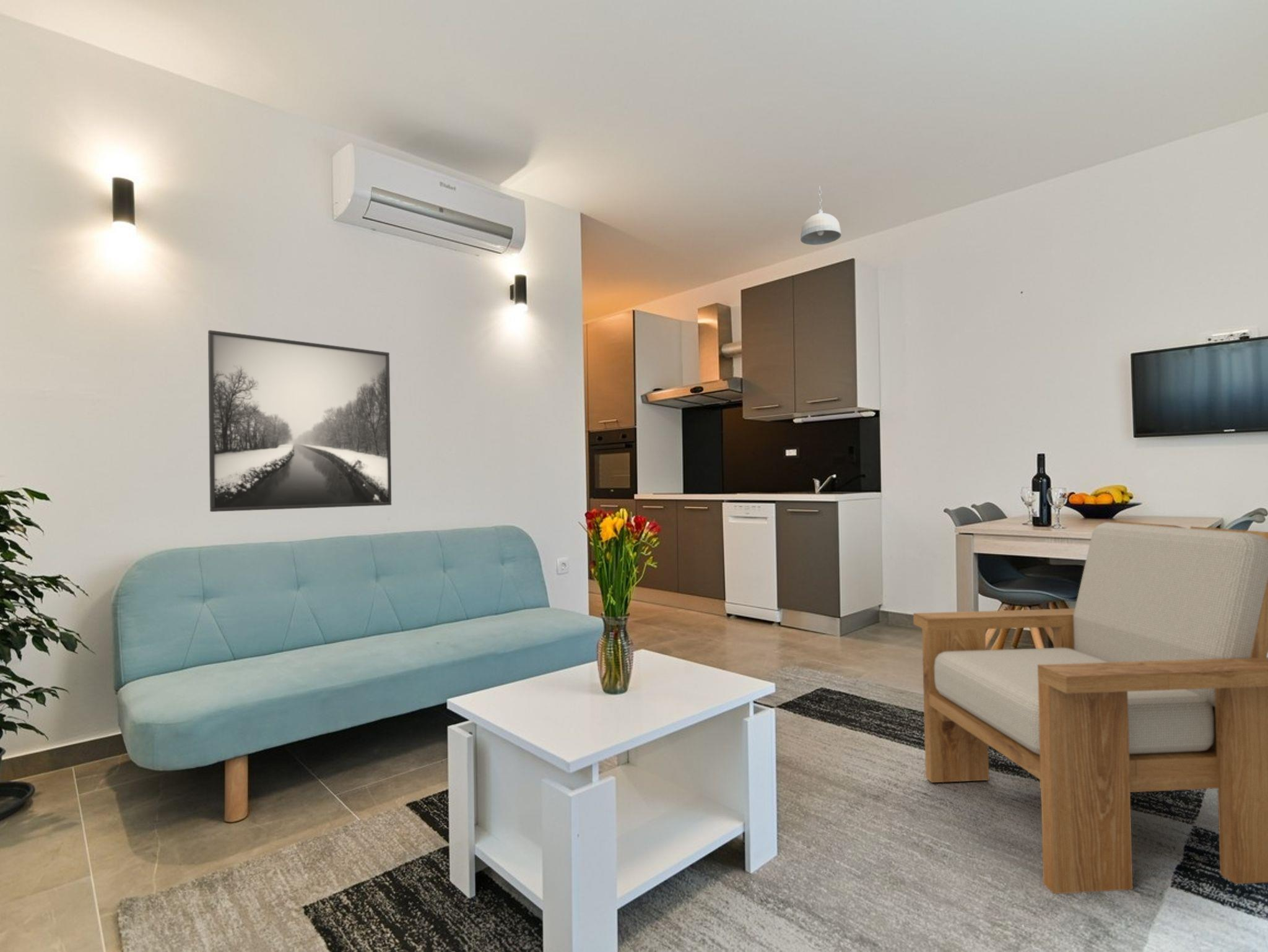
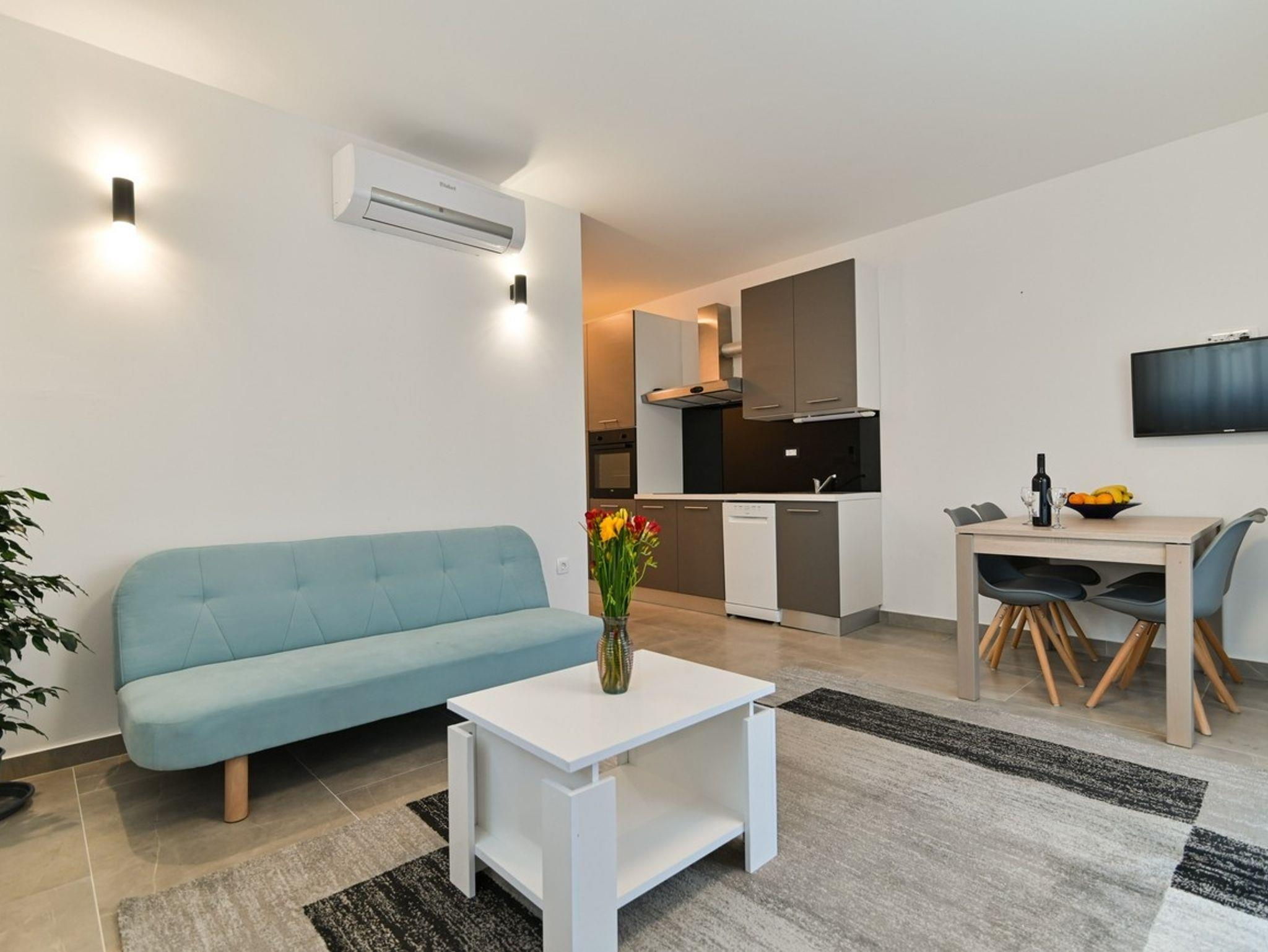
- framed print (307, 425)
- armchair (1088, 673)
- pendant light (820, 212)
